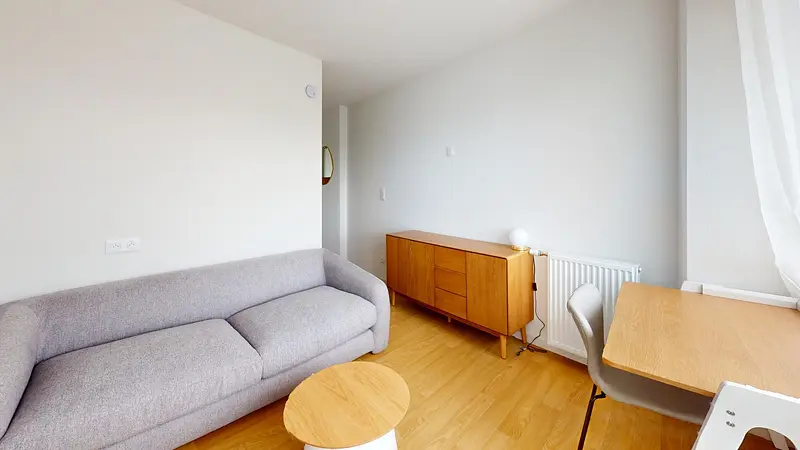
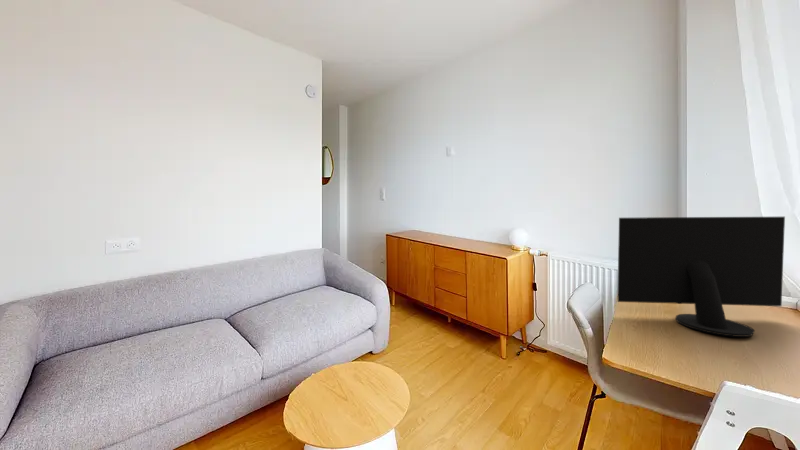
+ computer monitor (714, 272)
